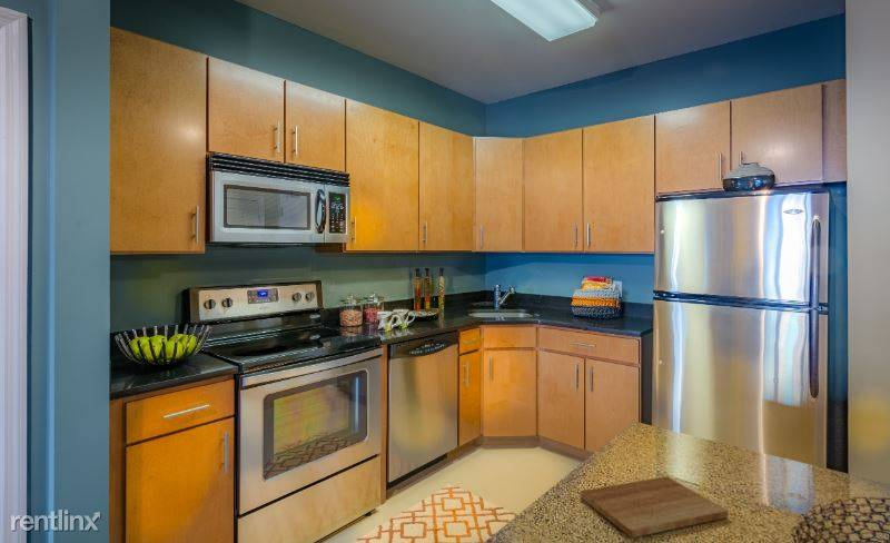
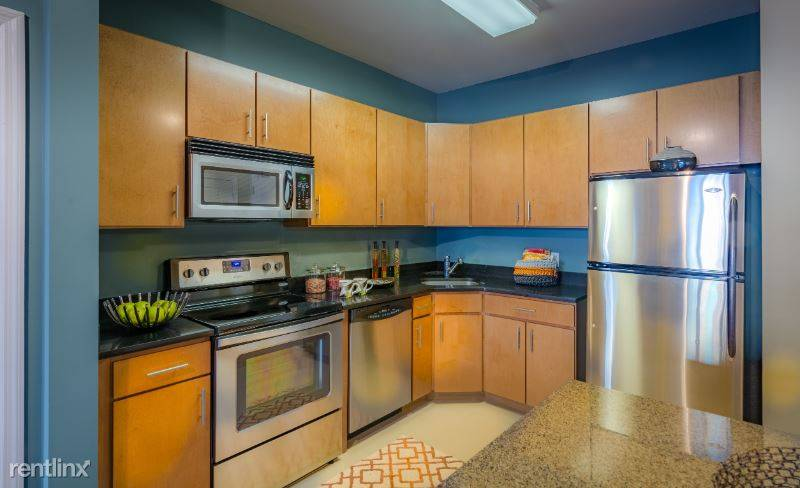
- cutting board (651, 503)
